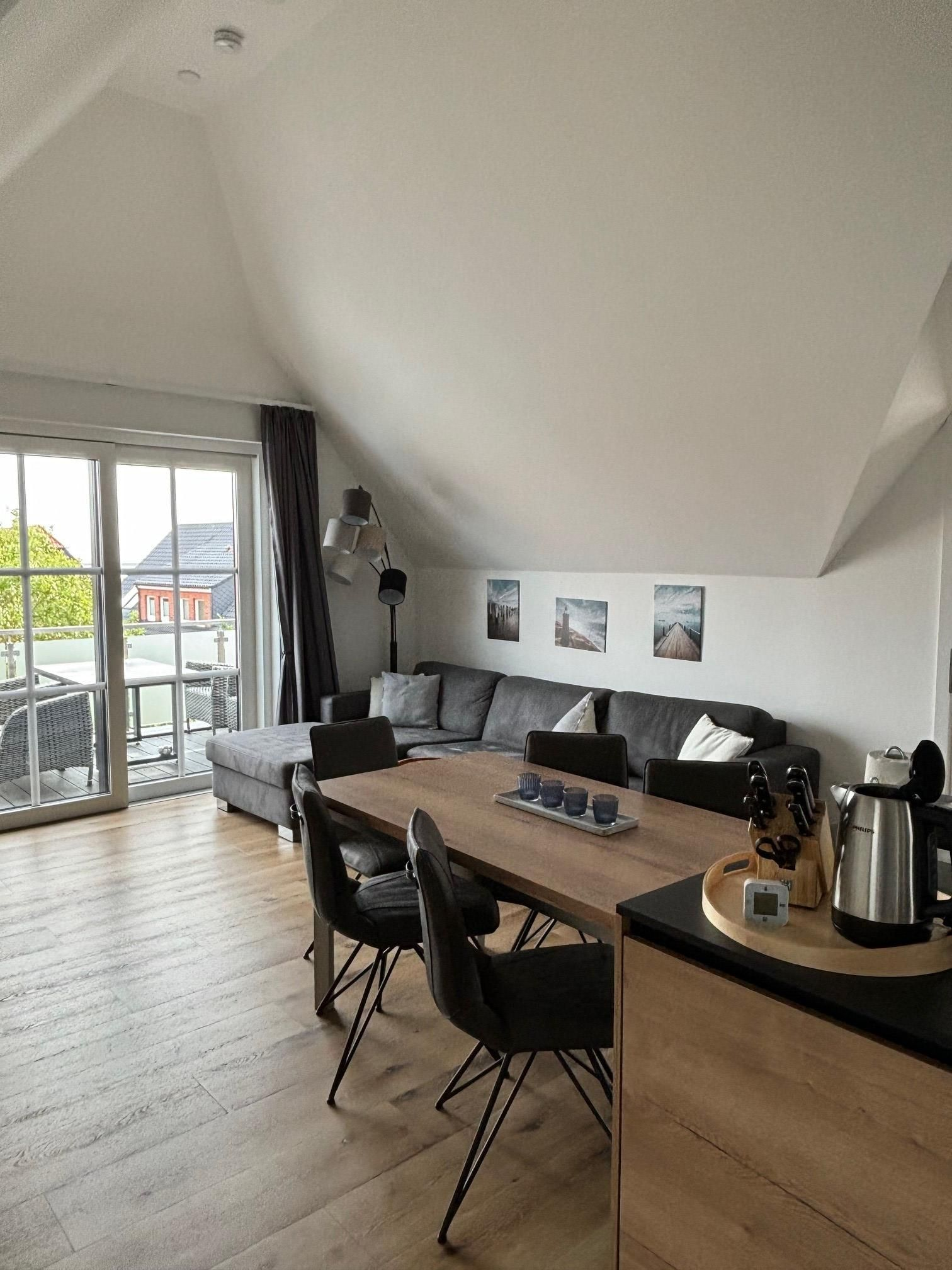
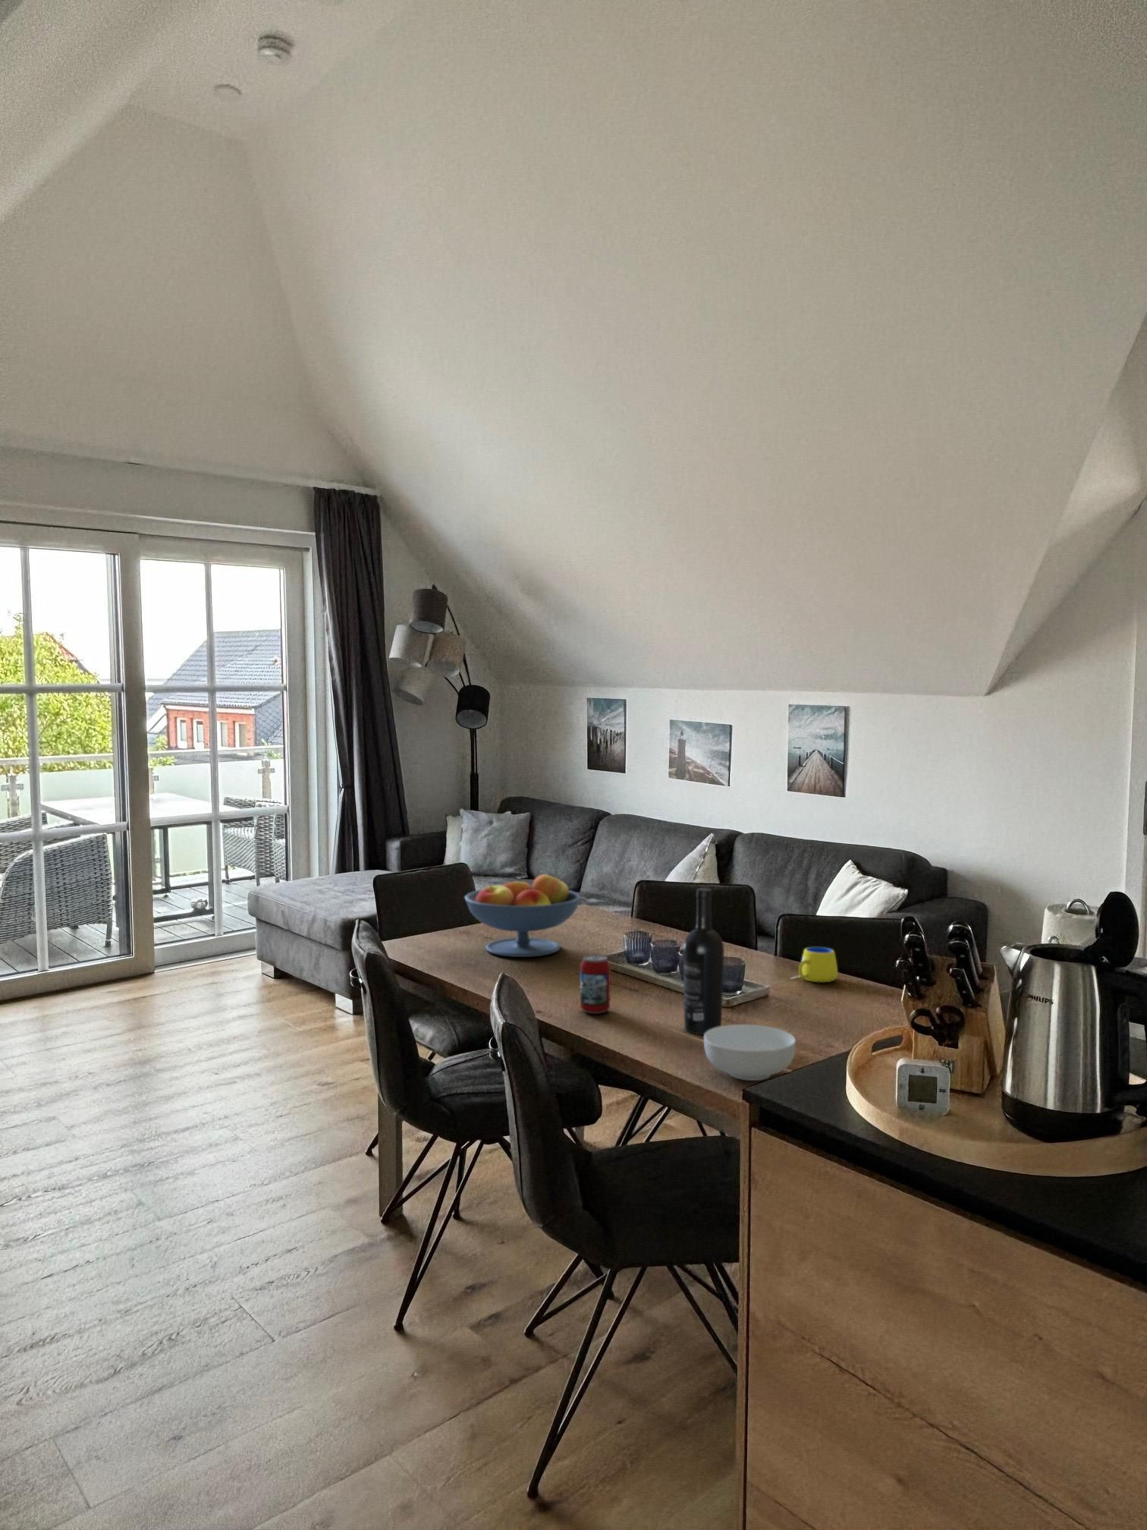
+ cereal bowl (748, 1055)
+ beverage can (595, 983)
+ mug (814, 965)
+ wine bottle (704, 960)
+ fruit bowl (523, 913)
